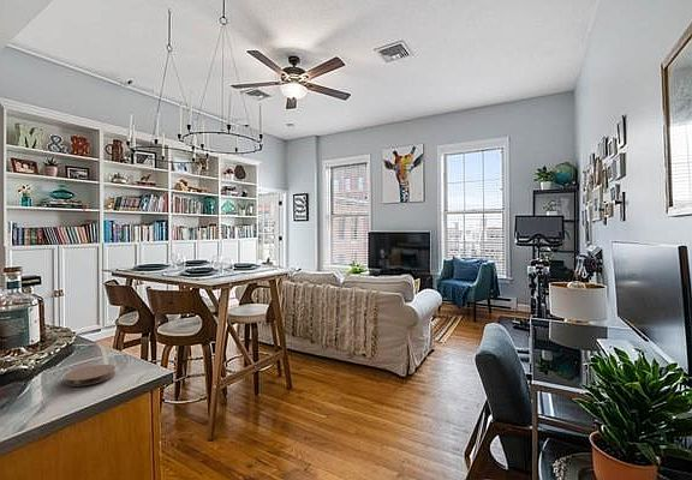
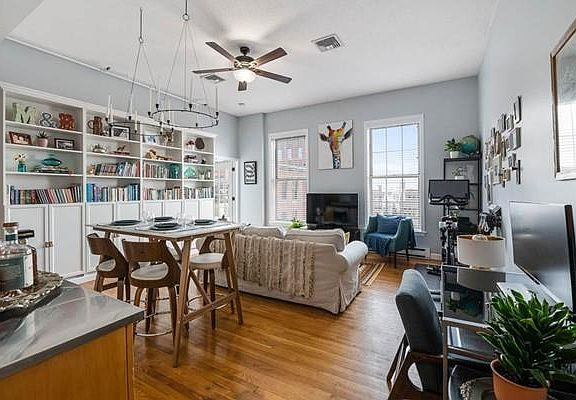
- coaster (90, 374)
